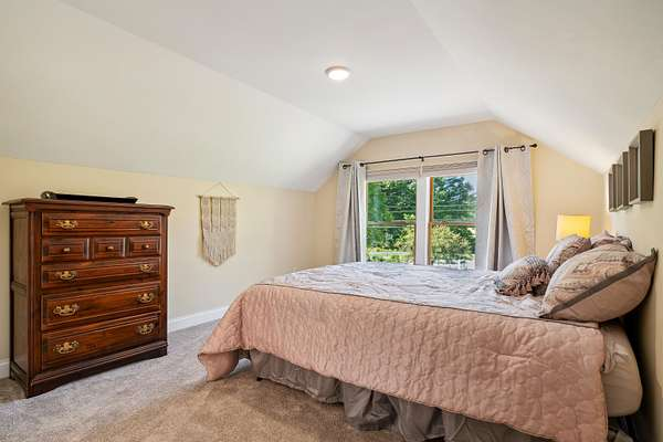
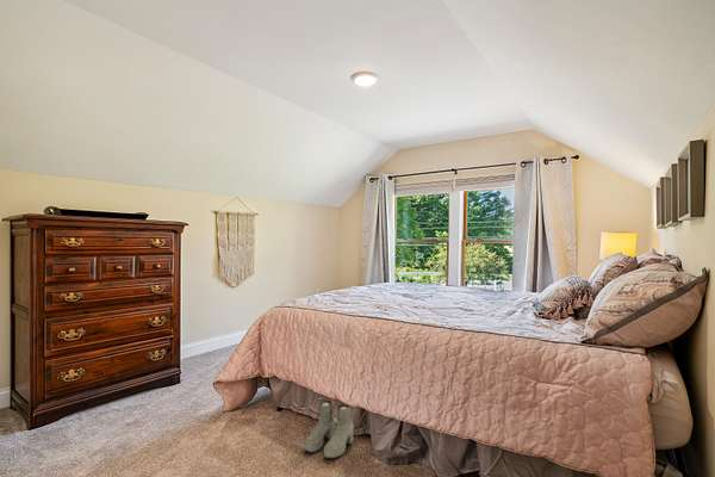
+ boots (330, 426)
